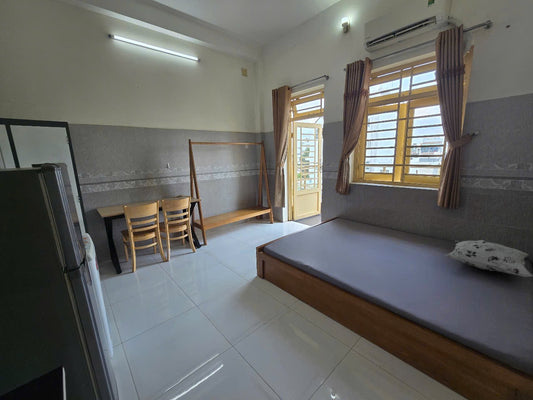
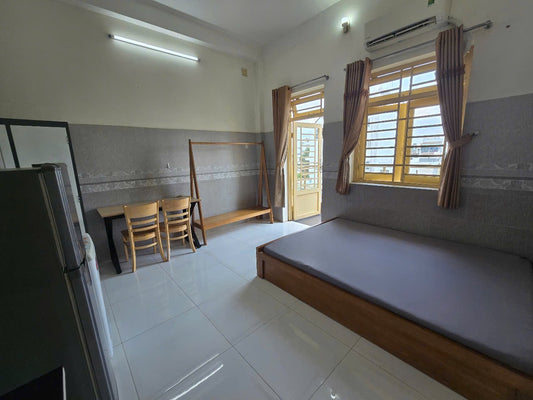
- decorative pillow (486, 255)
